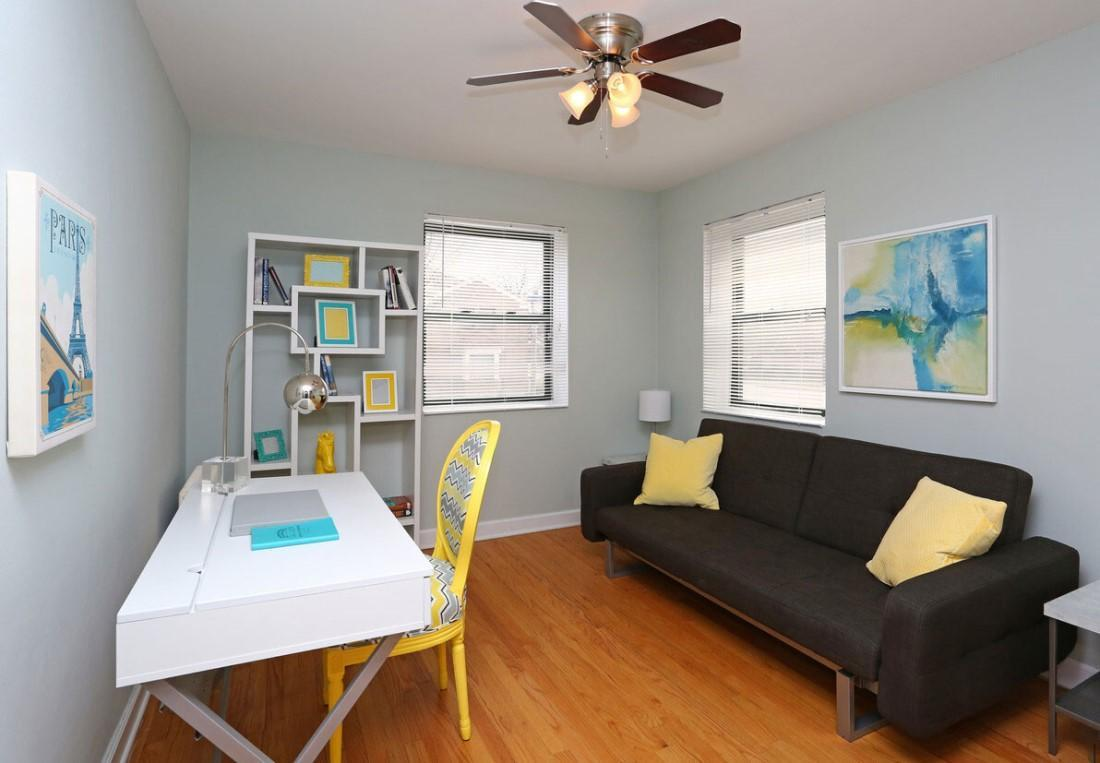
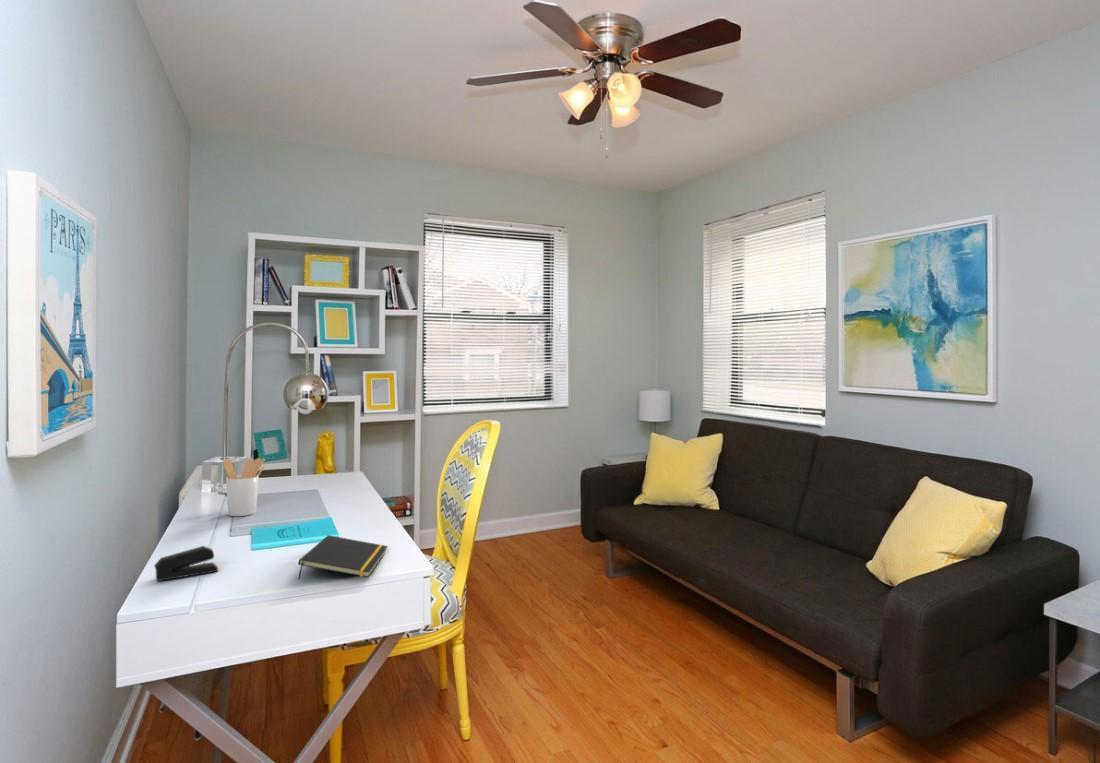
+ stapler (186, 561)
+ notepad (346, 554)
+ utensil holder (246, 484)
